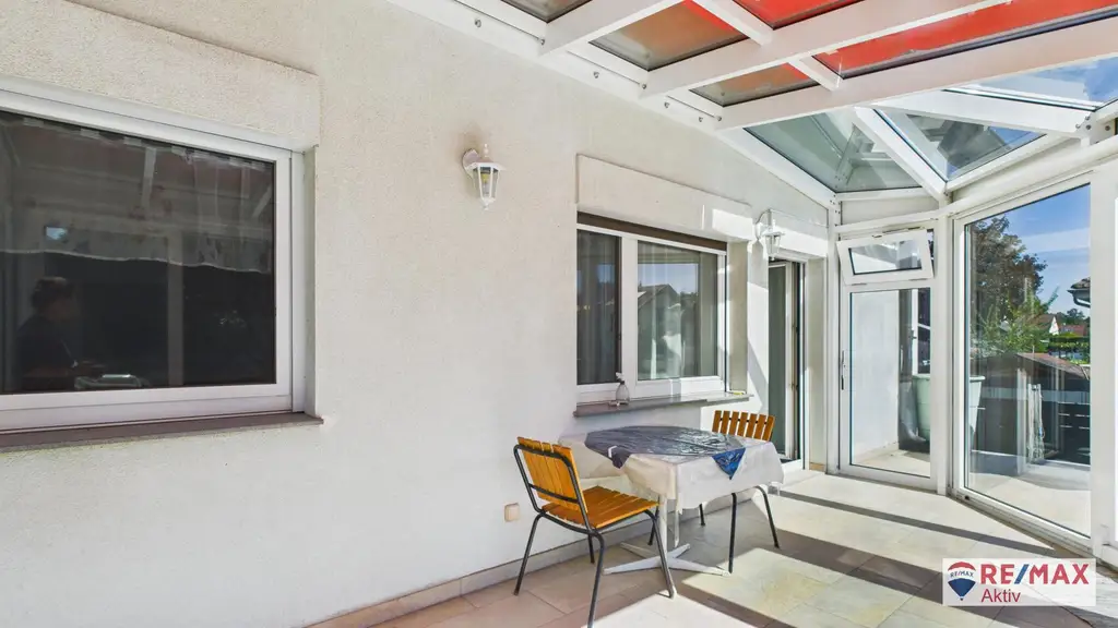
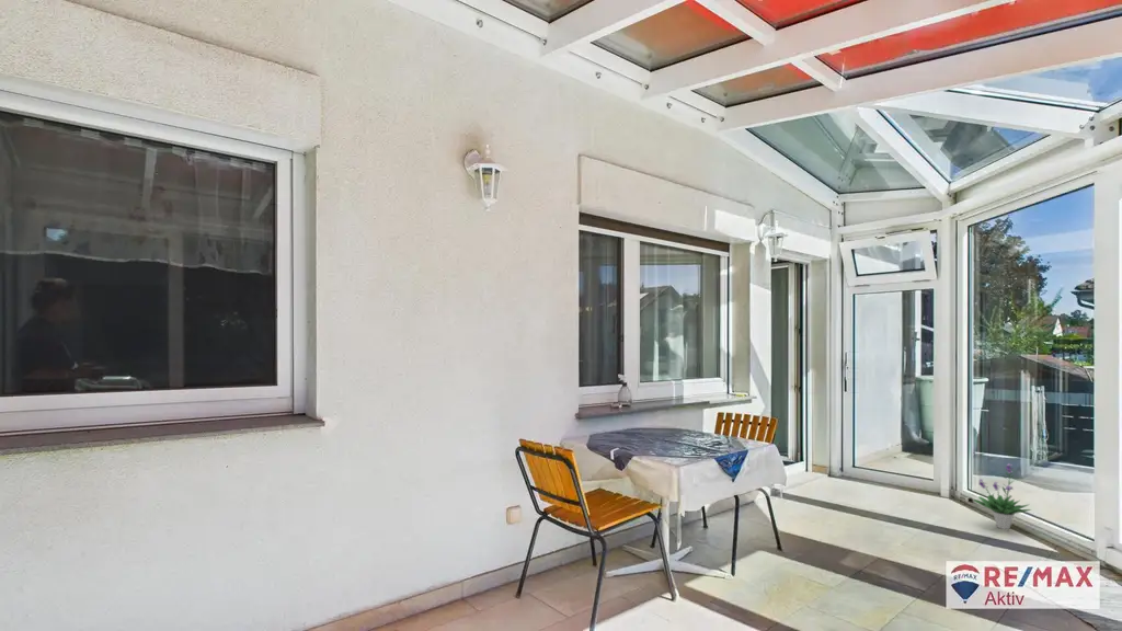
+ potted plant (1001, 496)
